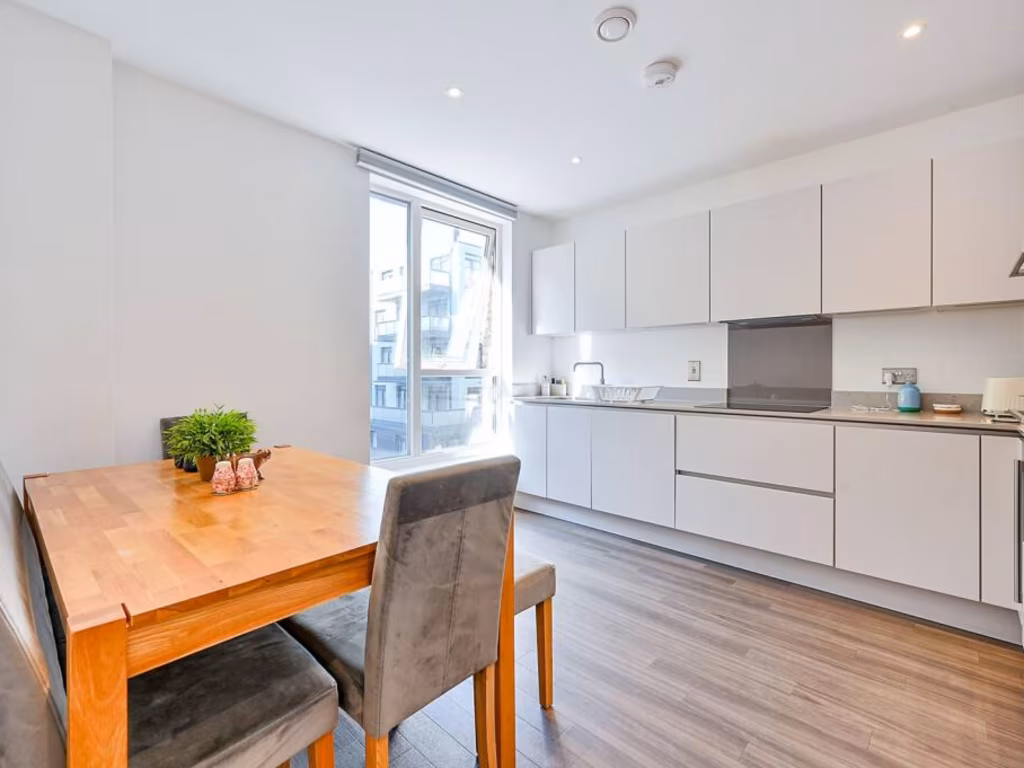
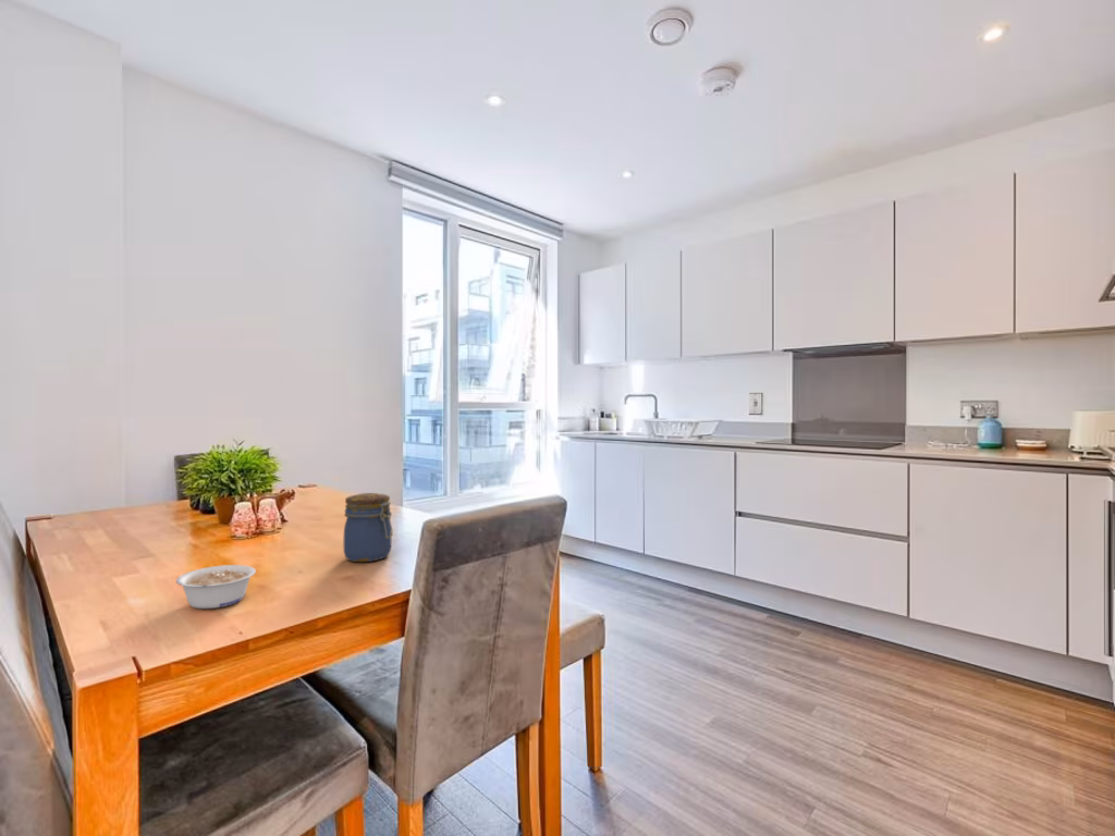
+ jar (369, 526)
+ legume (218, 585)
